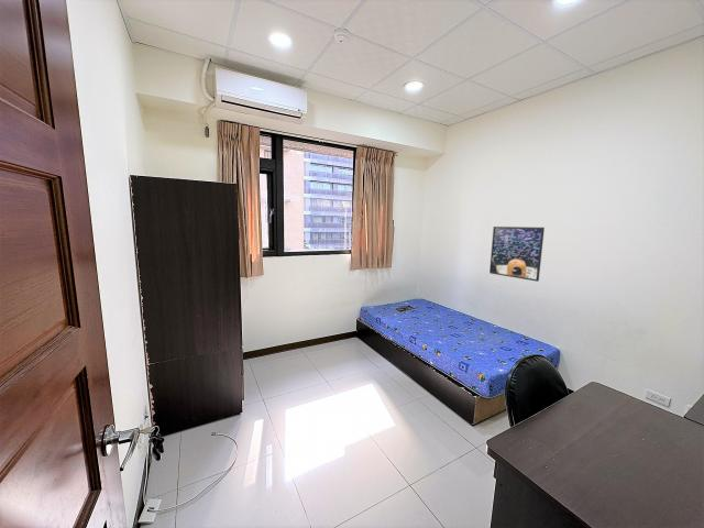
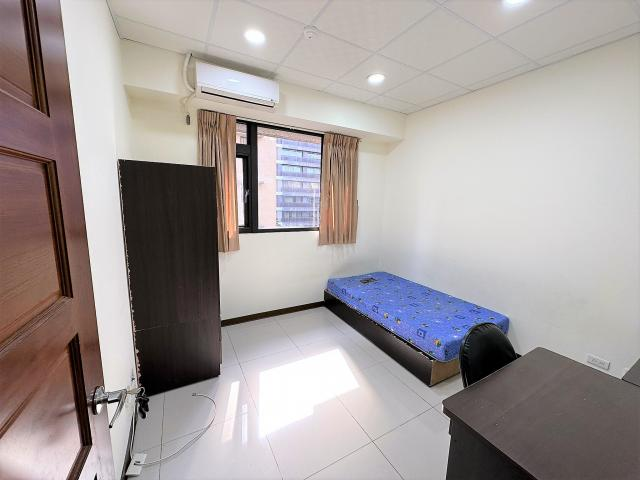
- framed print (514, 252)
